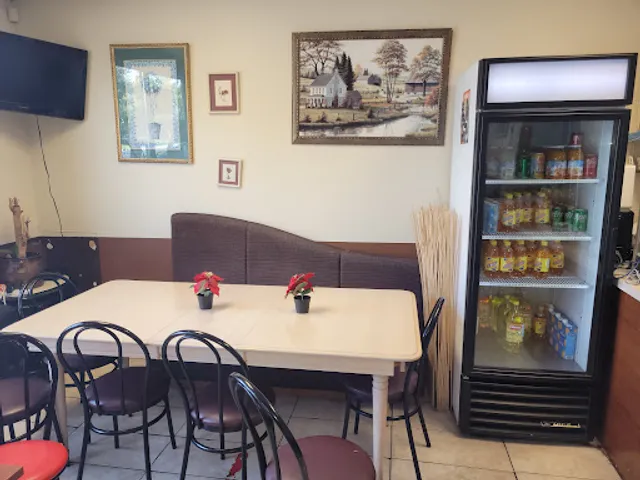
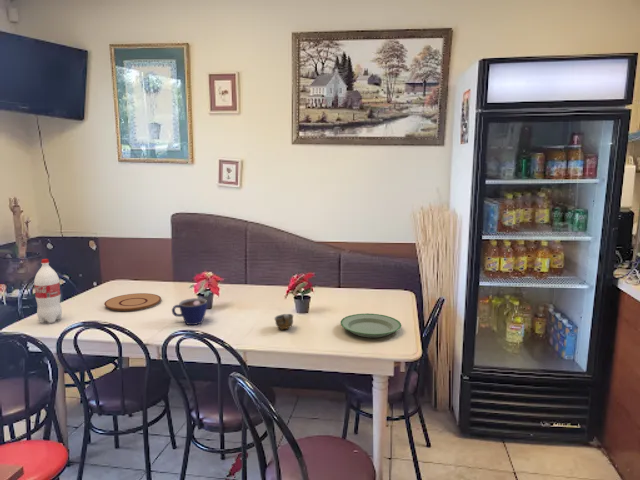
+ bottle (47, 290)
+ cup (283, 320)
+ cup (189, 311)
+ plate (133, 301)
+ plate (370, 326)
